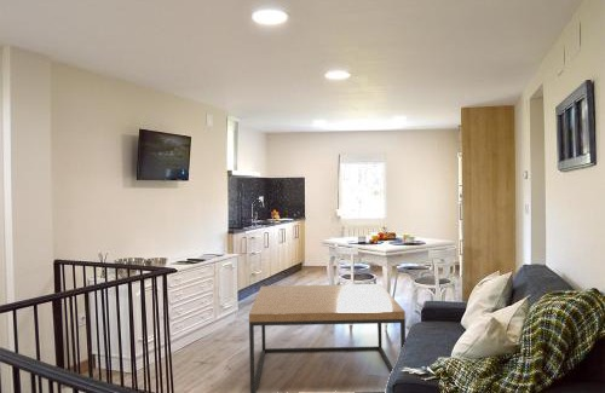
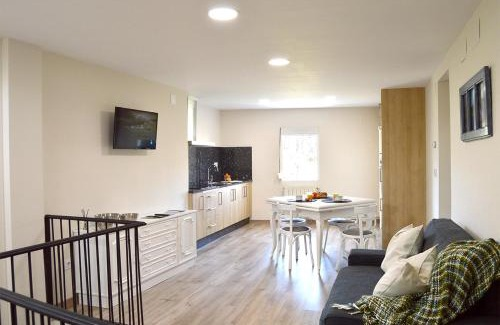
- coffee table (323, 323)
